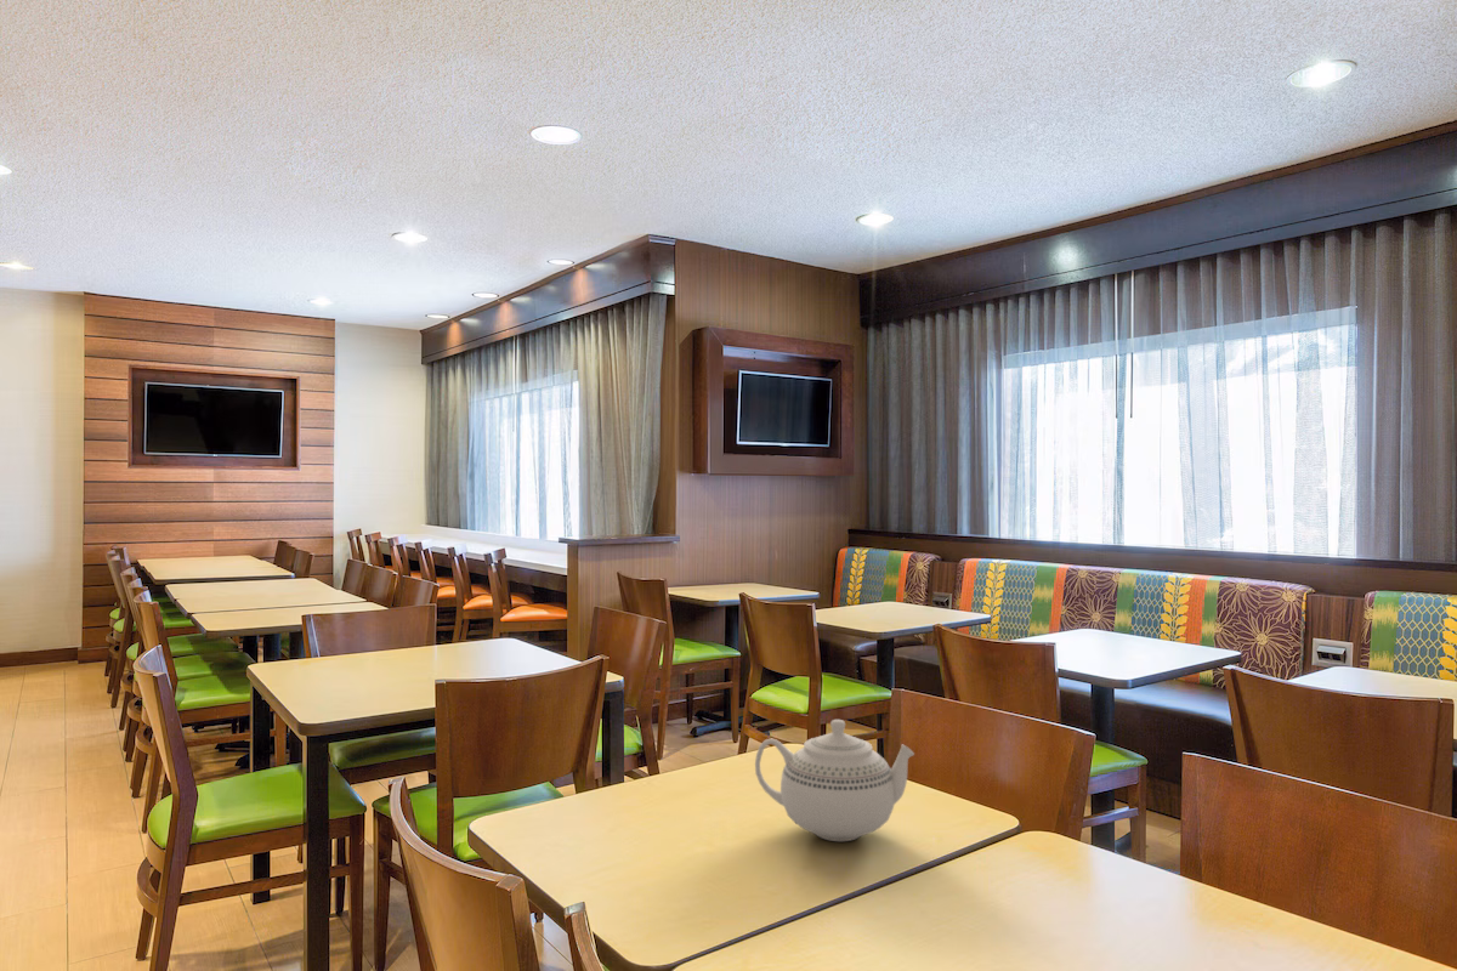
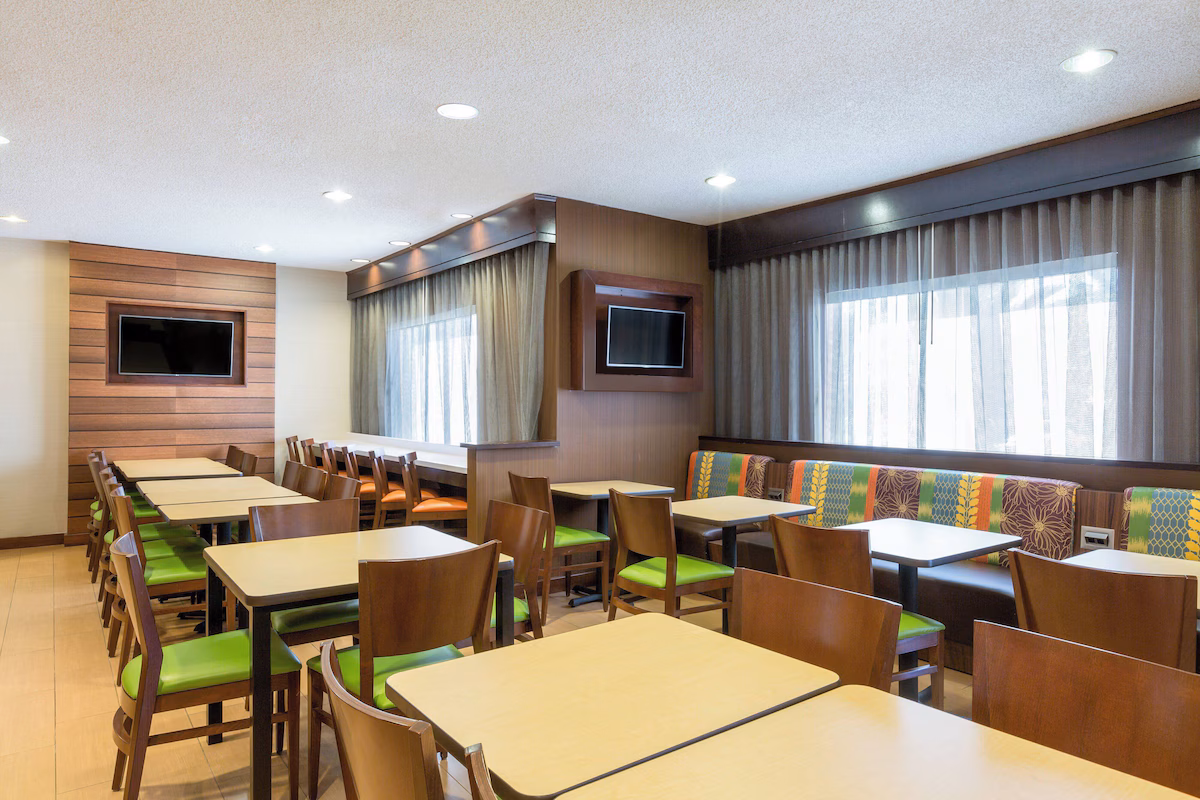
- teapot (834, 776)
